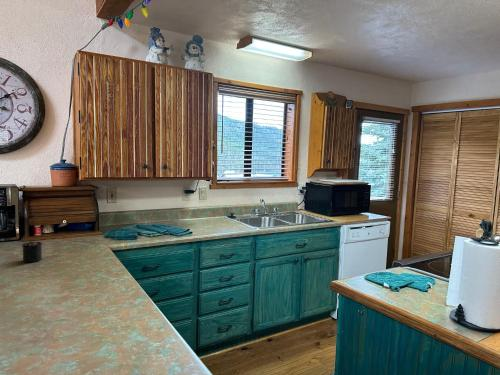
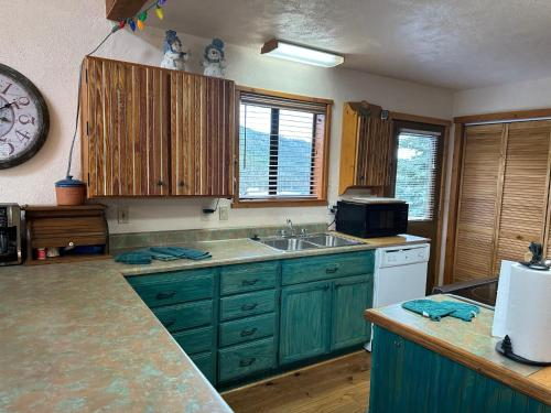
- candle (32, 248)
